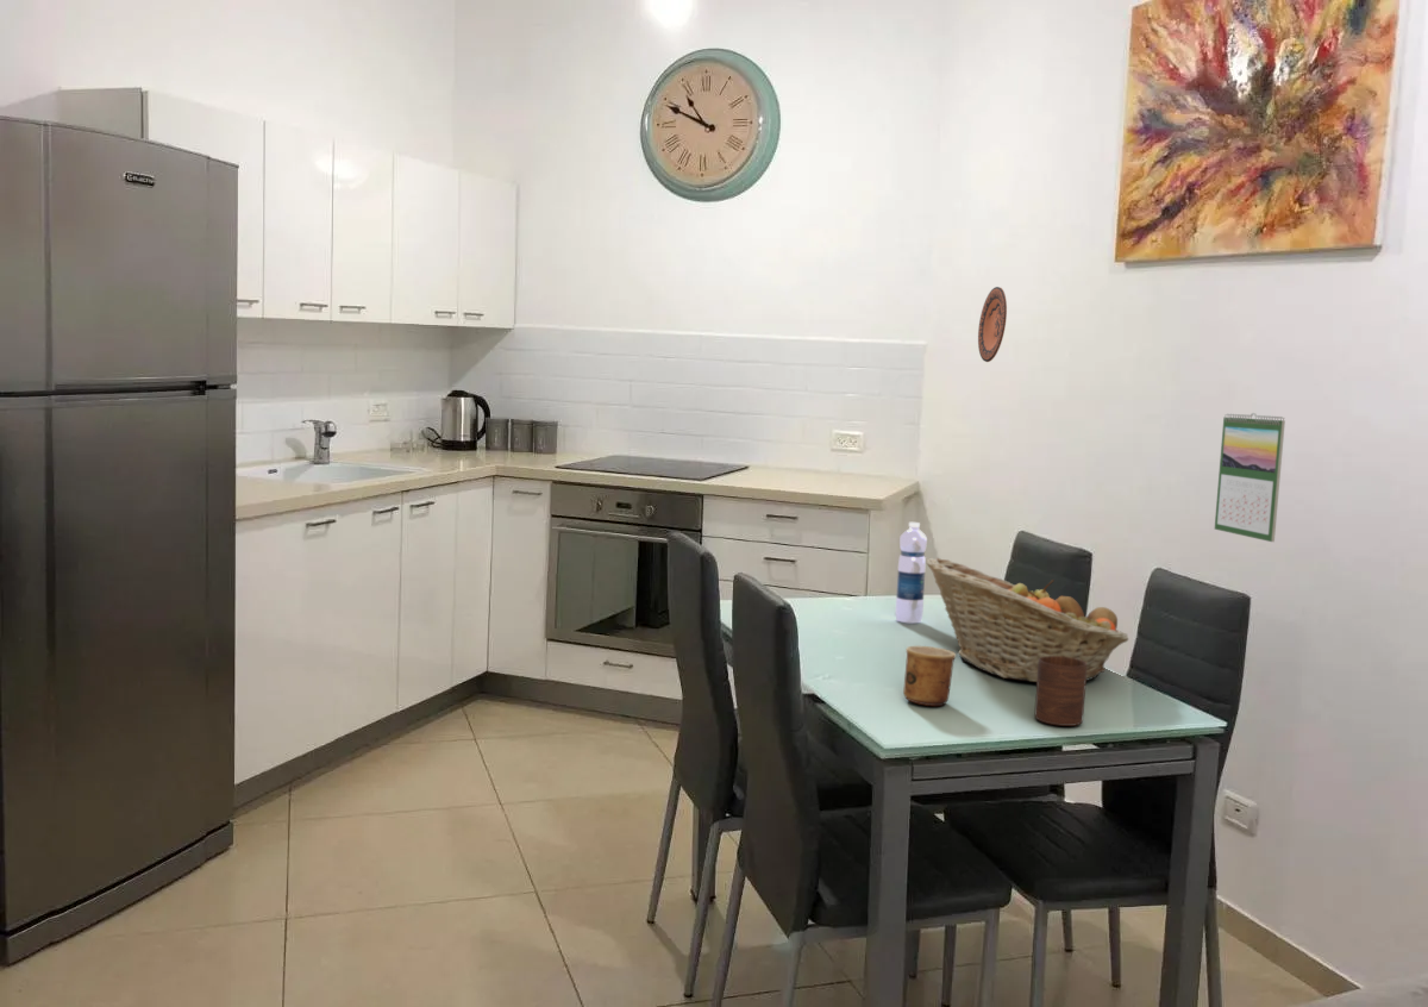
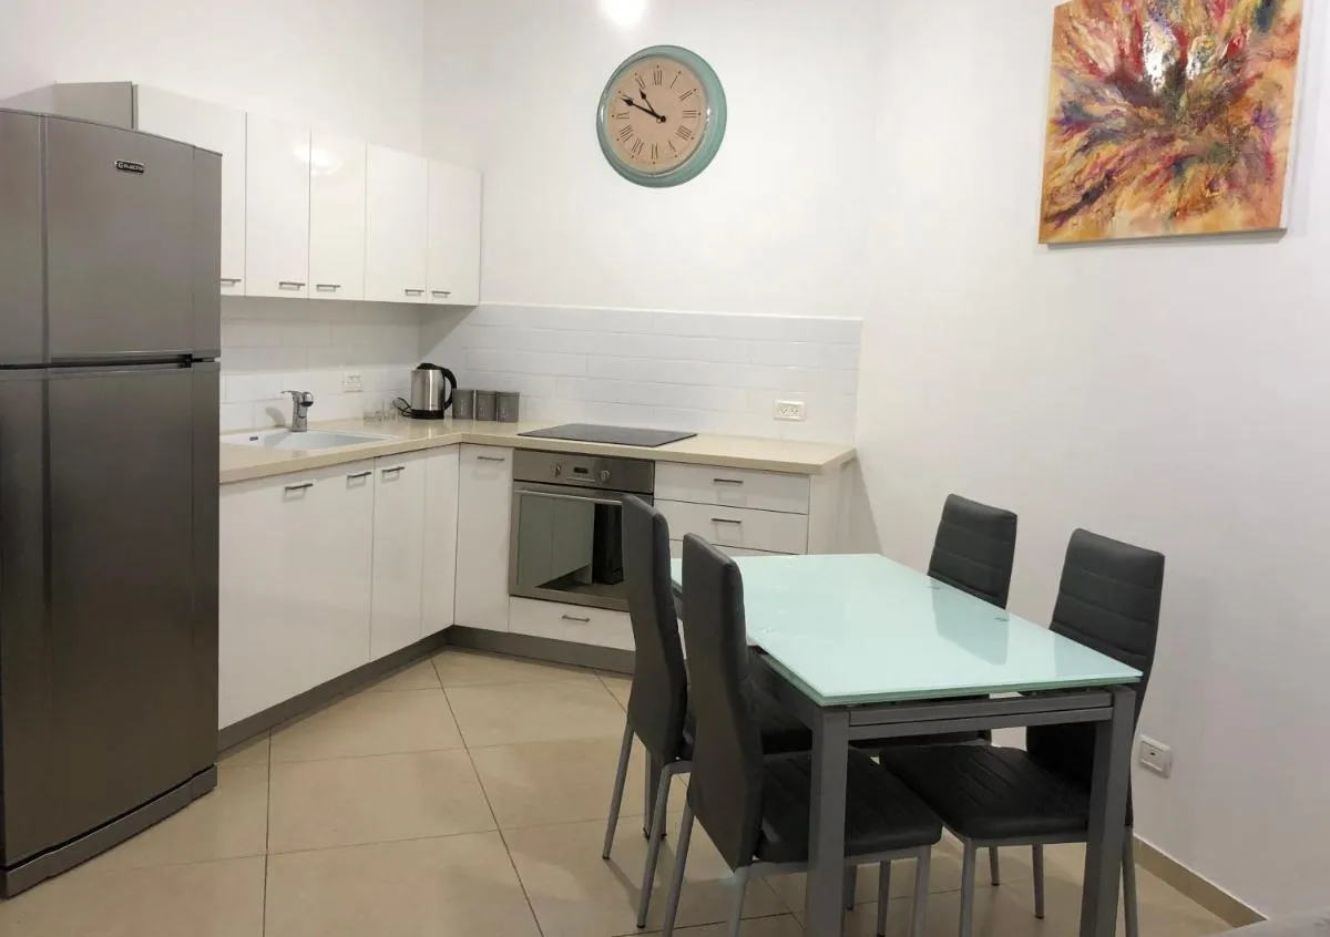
- water bottle (910, 571)
- fruit basket (1021, 615)
- calendar (1248, 474)
- cup (1057, 689)
- cup (928, 675)
- decorative plate (992, 324)
